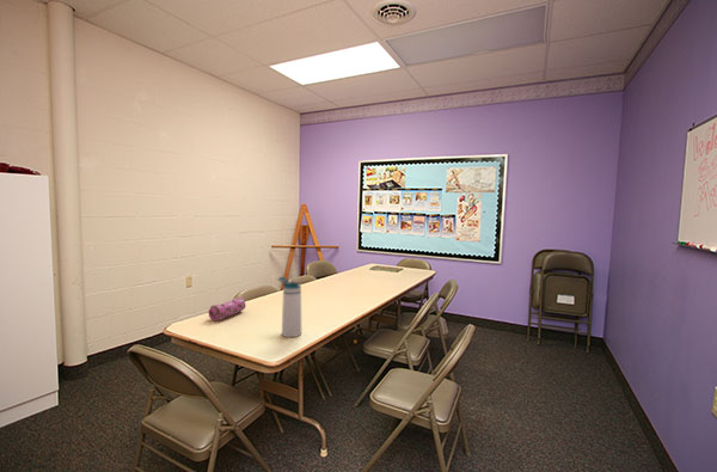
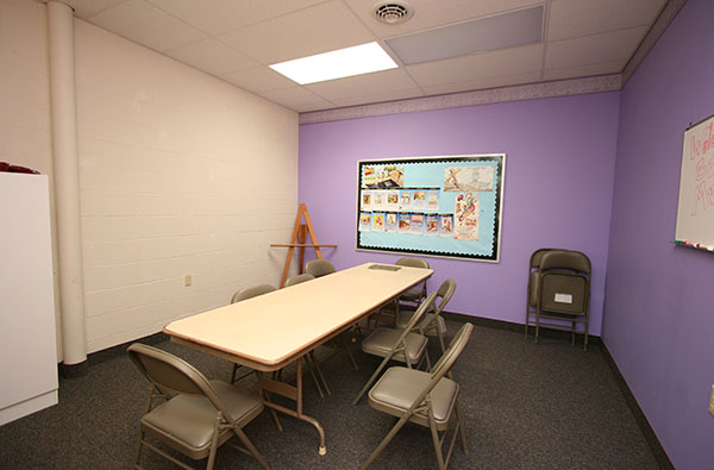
- pencil case (227, 308)
- water bottle (289, 305)
